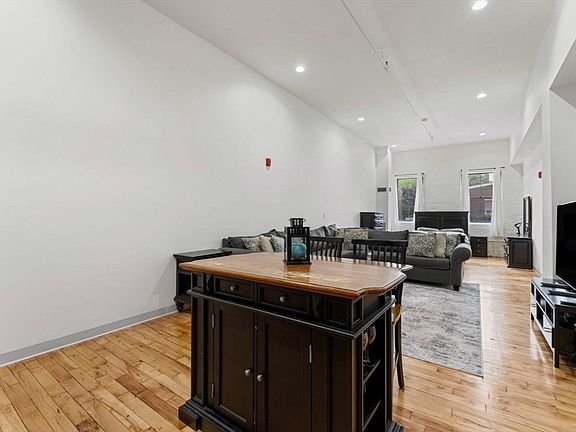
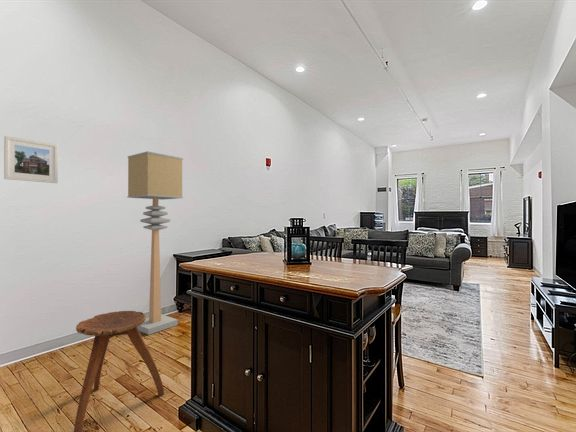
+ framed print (32, 160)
+ stool (104, 356)
+ floor lamp (155, 241)
